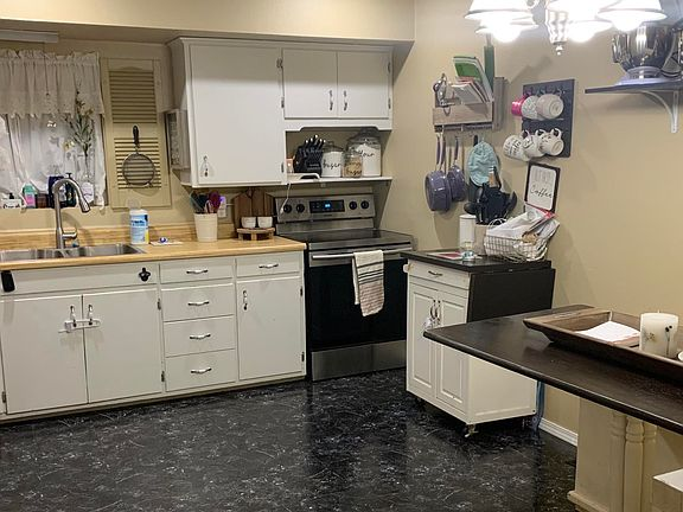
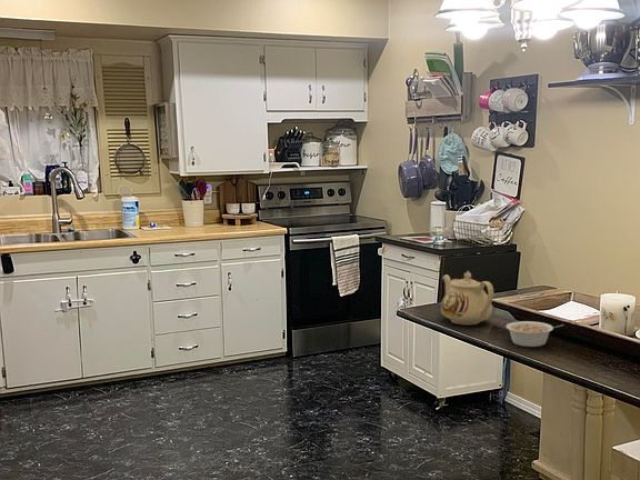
+ legume (530, 332)
+ teapot (466, 296)
